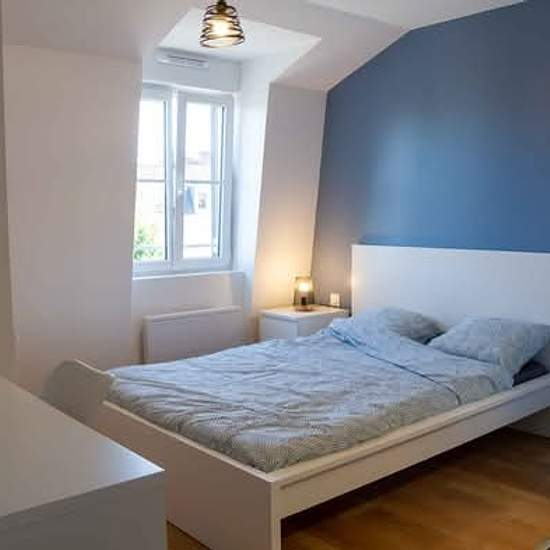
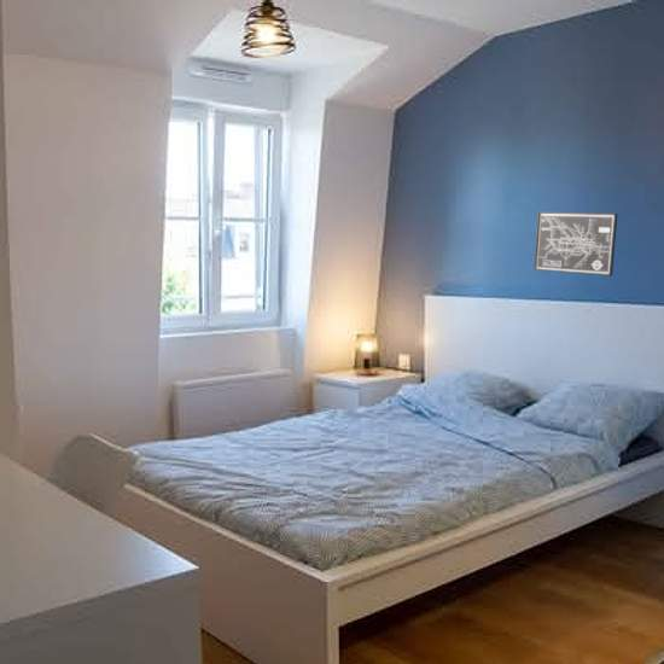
+ wall art (573, 243)
